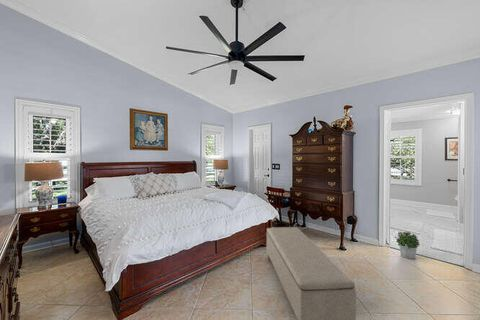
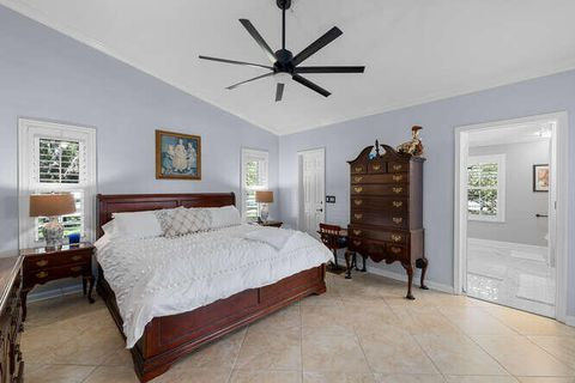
- potted plant (406, 244)
- bench (298, 265)
